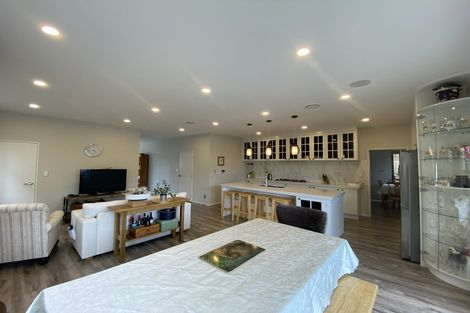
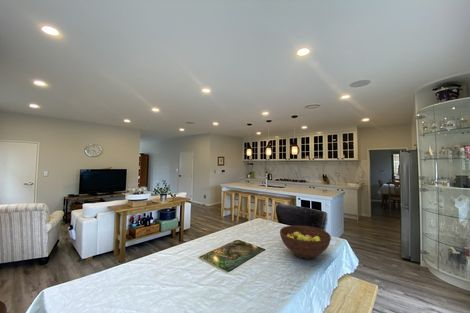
+ fruit bowl (304, 243)
